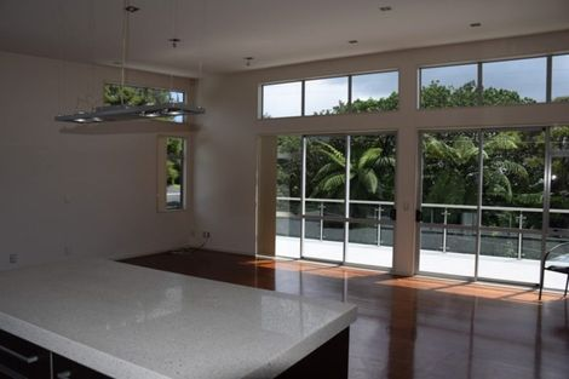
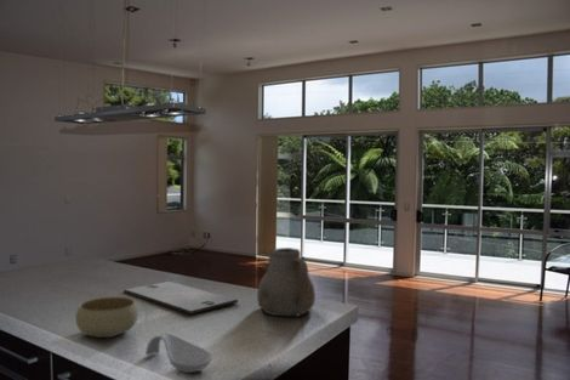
+ teapot (287, 279)
+ cutting board (178, 295)
+ bowl (107, 317)
+ spoon rest (176, 351)
